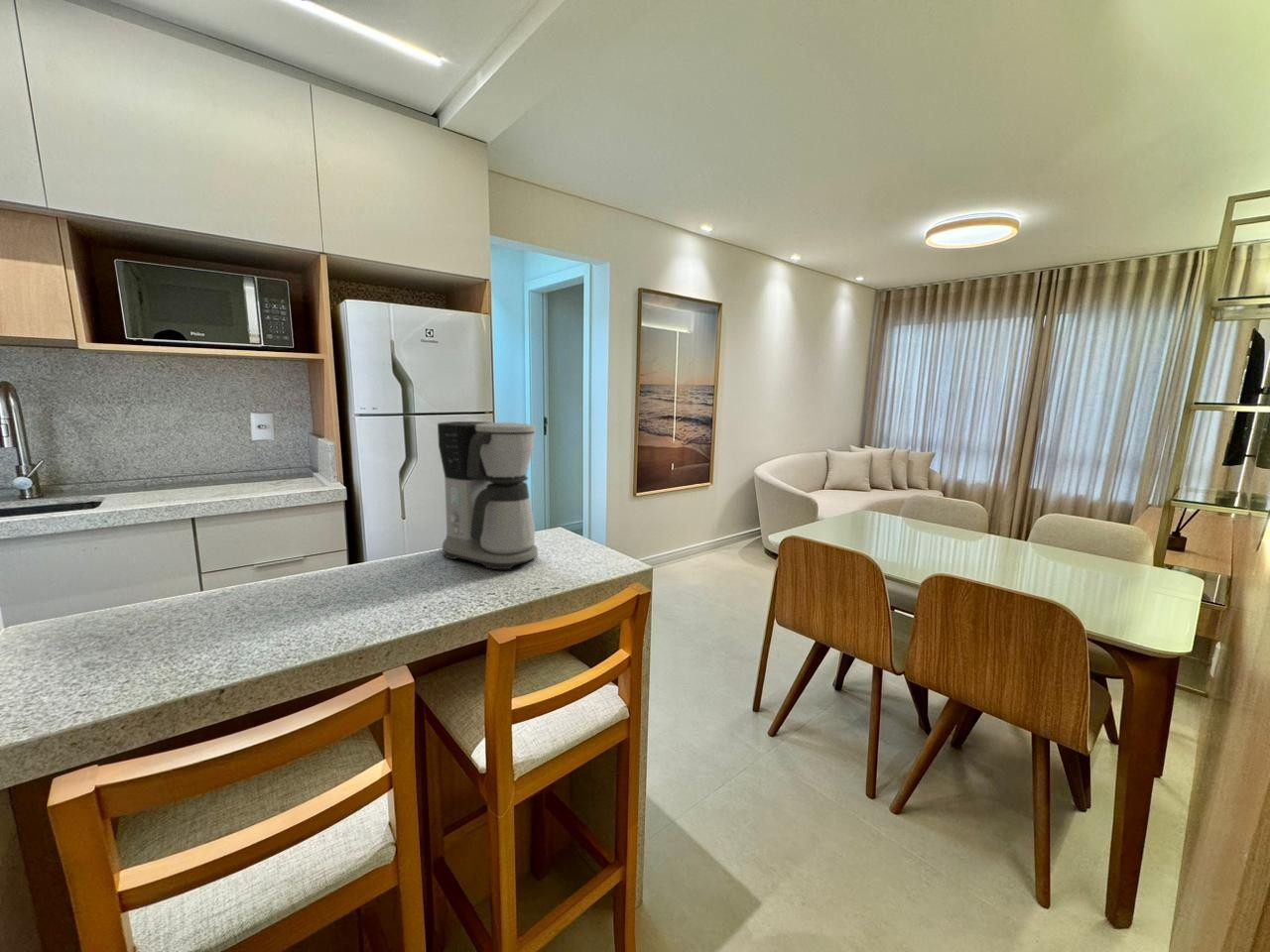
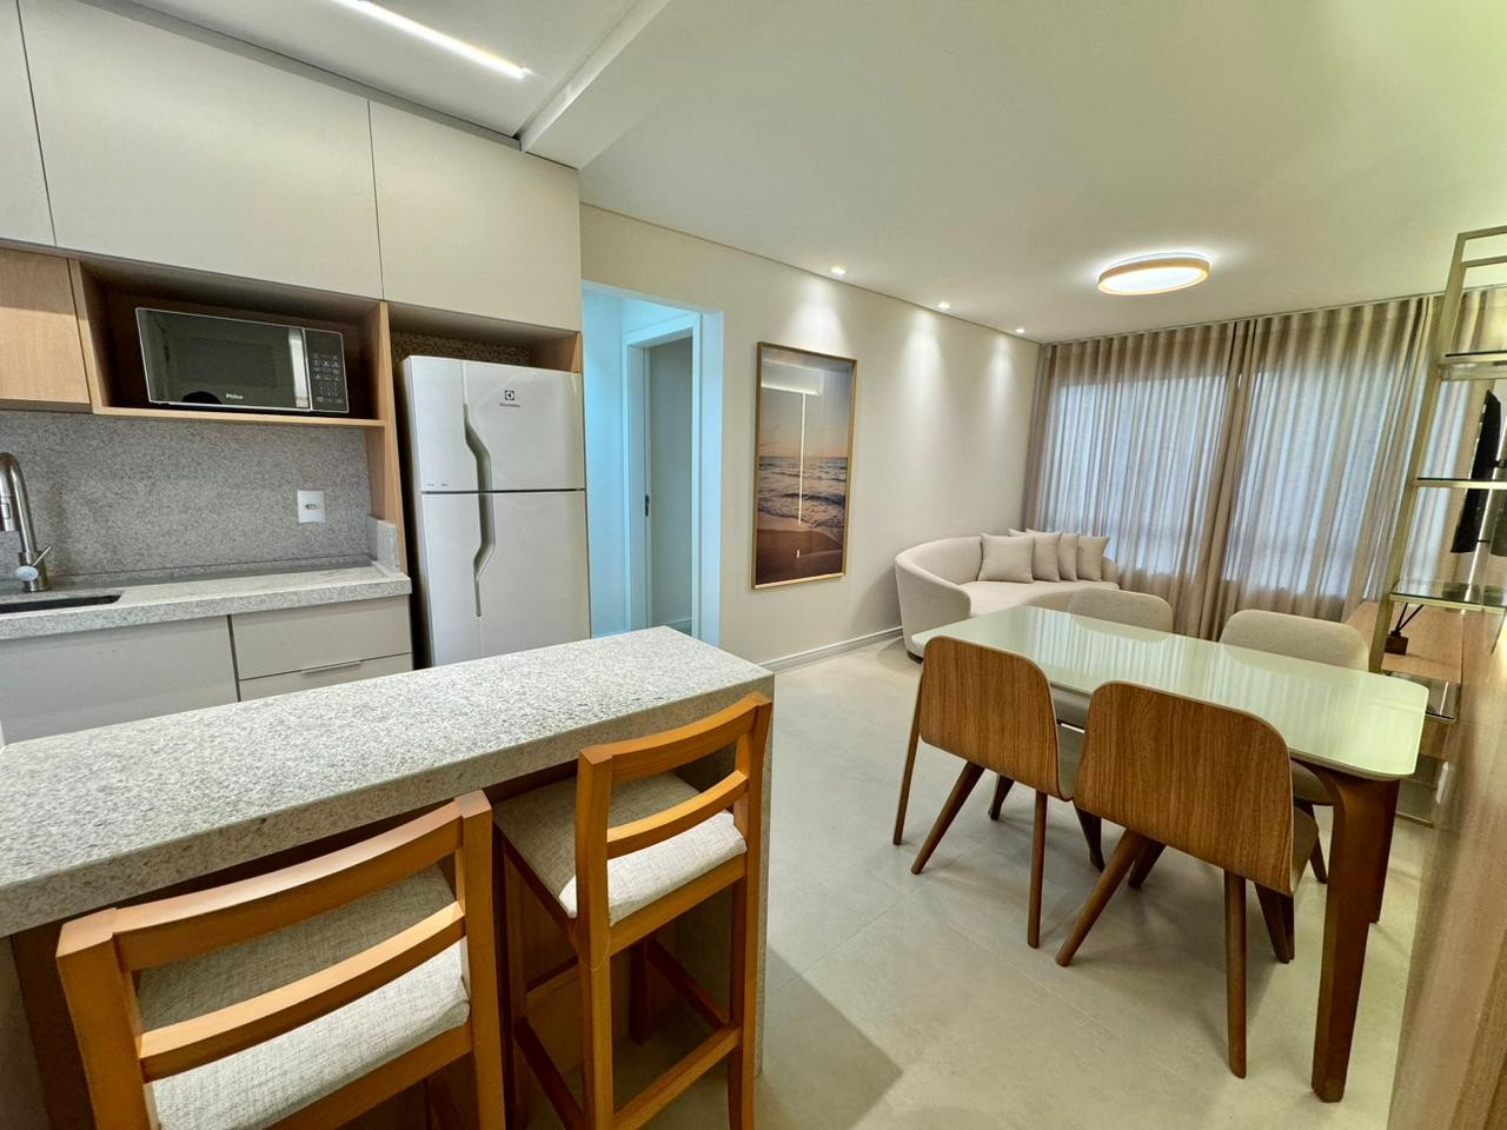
- coffee maker (482, 491)
